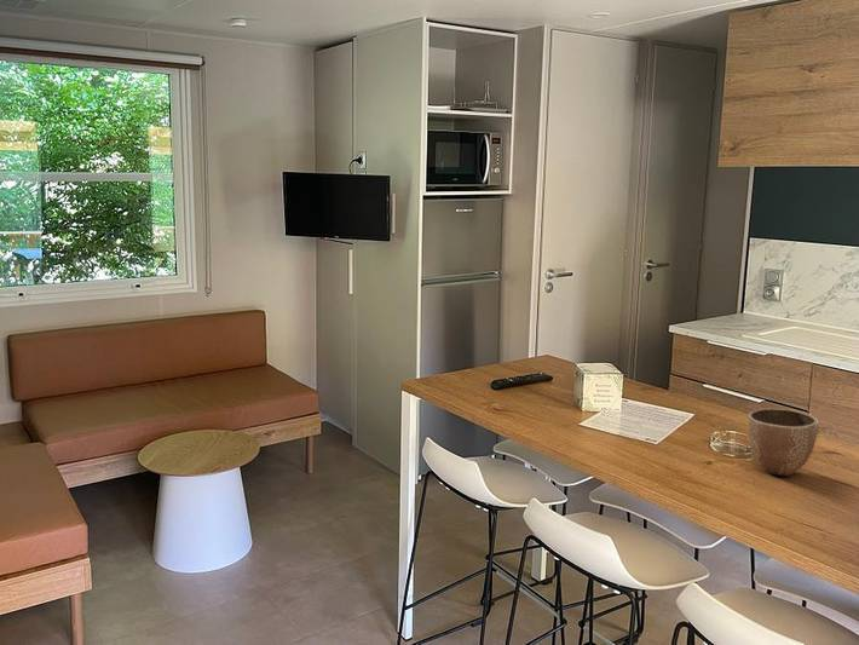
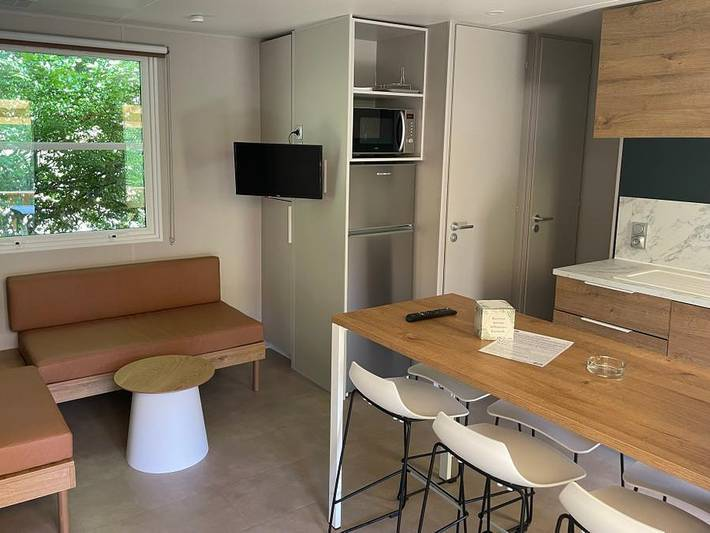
- decorative bowl (779, 444)
